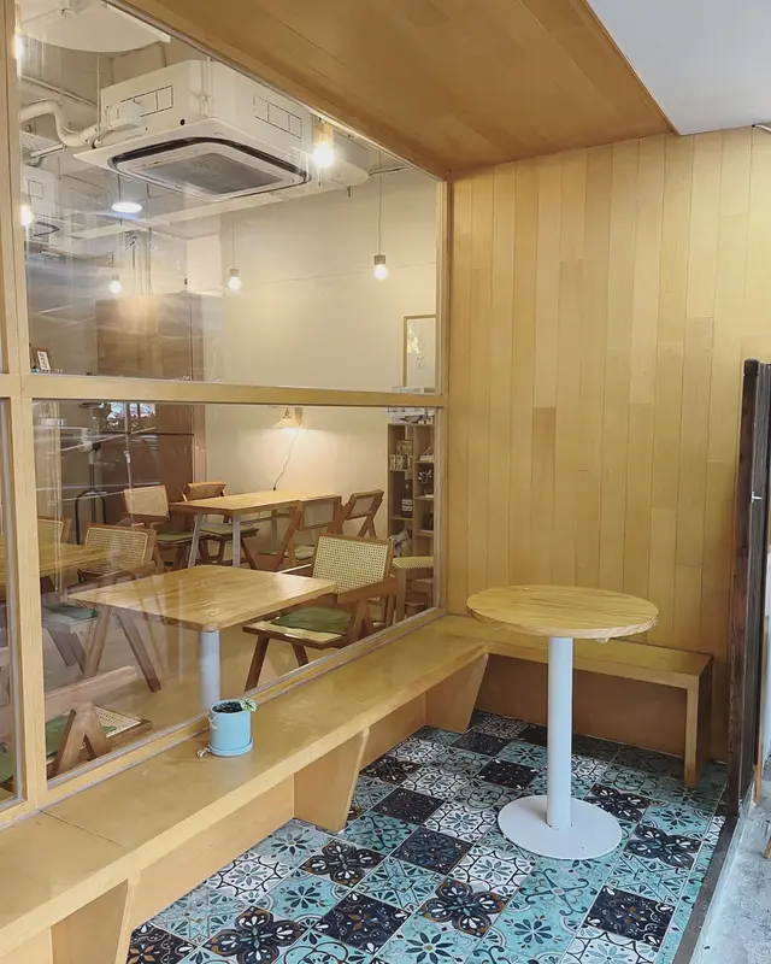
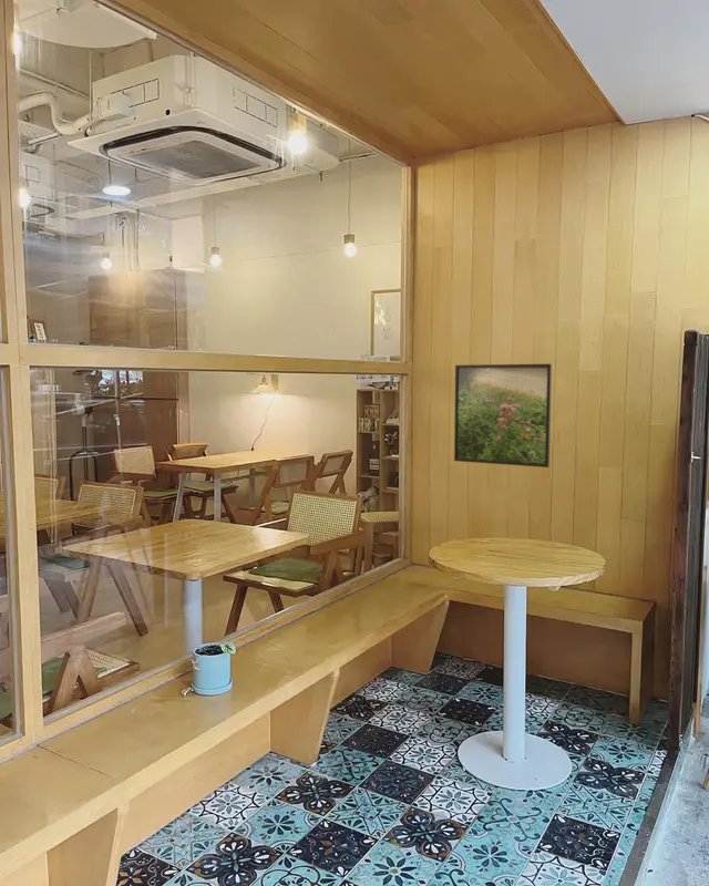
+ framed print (501, 414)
